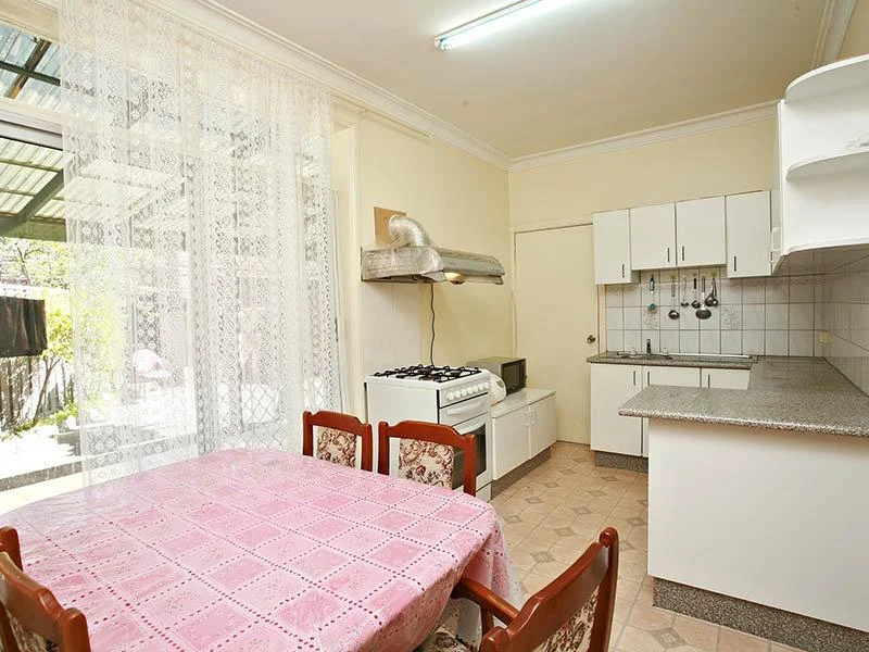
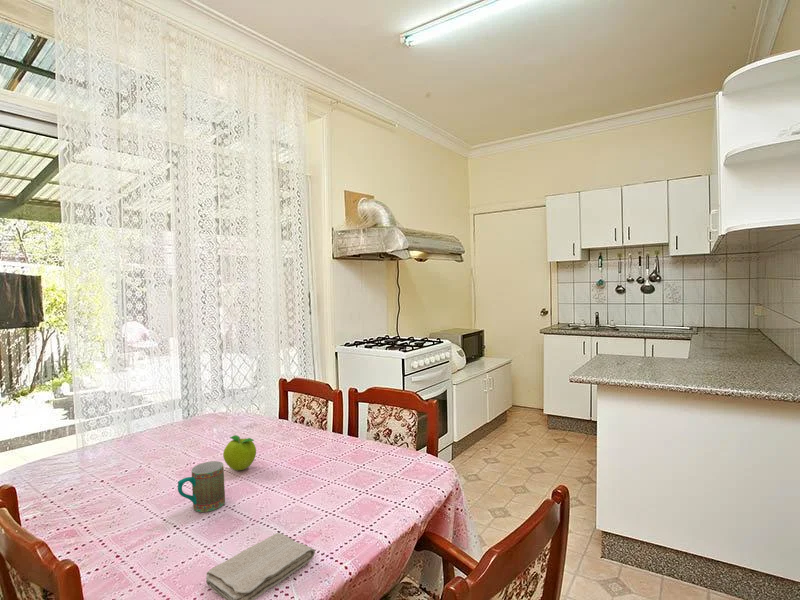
+ washcloth (261, 564)
+ fruit (239, 453)
+ mug (201, 488)
